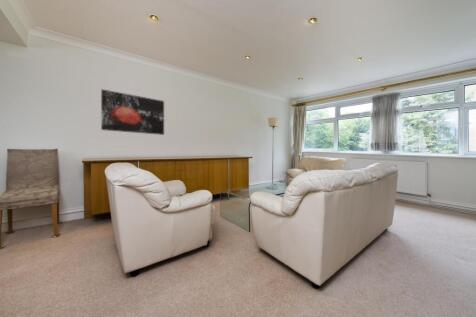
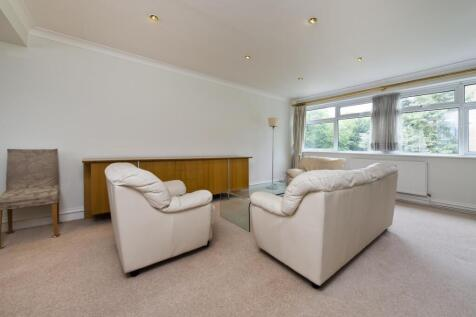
- wall art (135, 114)
